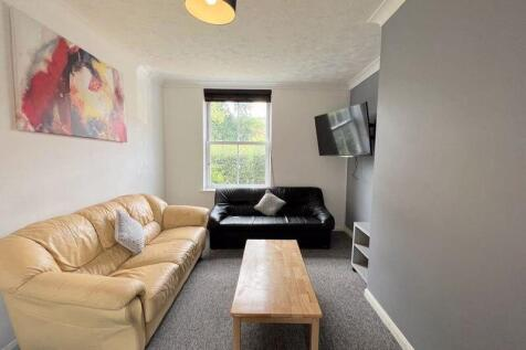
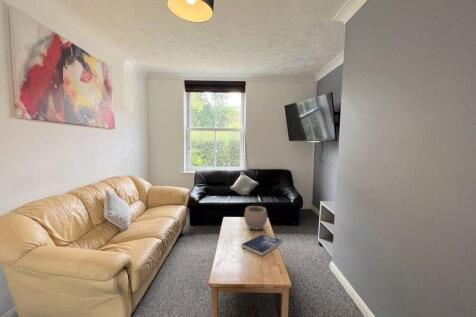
+ plant pot (255, 214)
+ book (262, 243)
